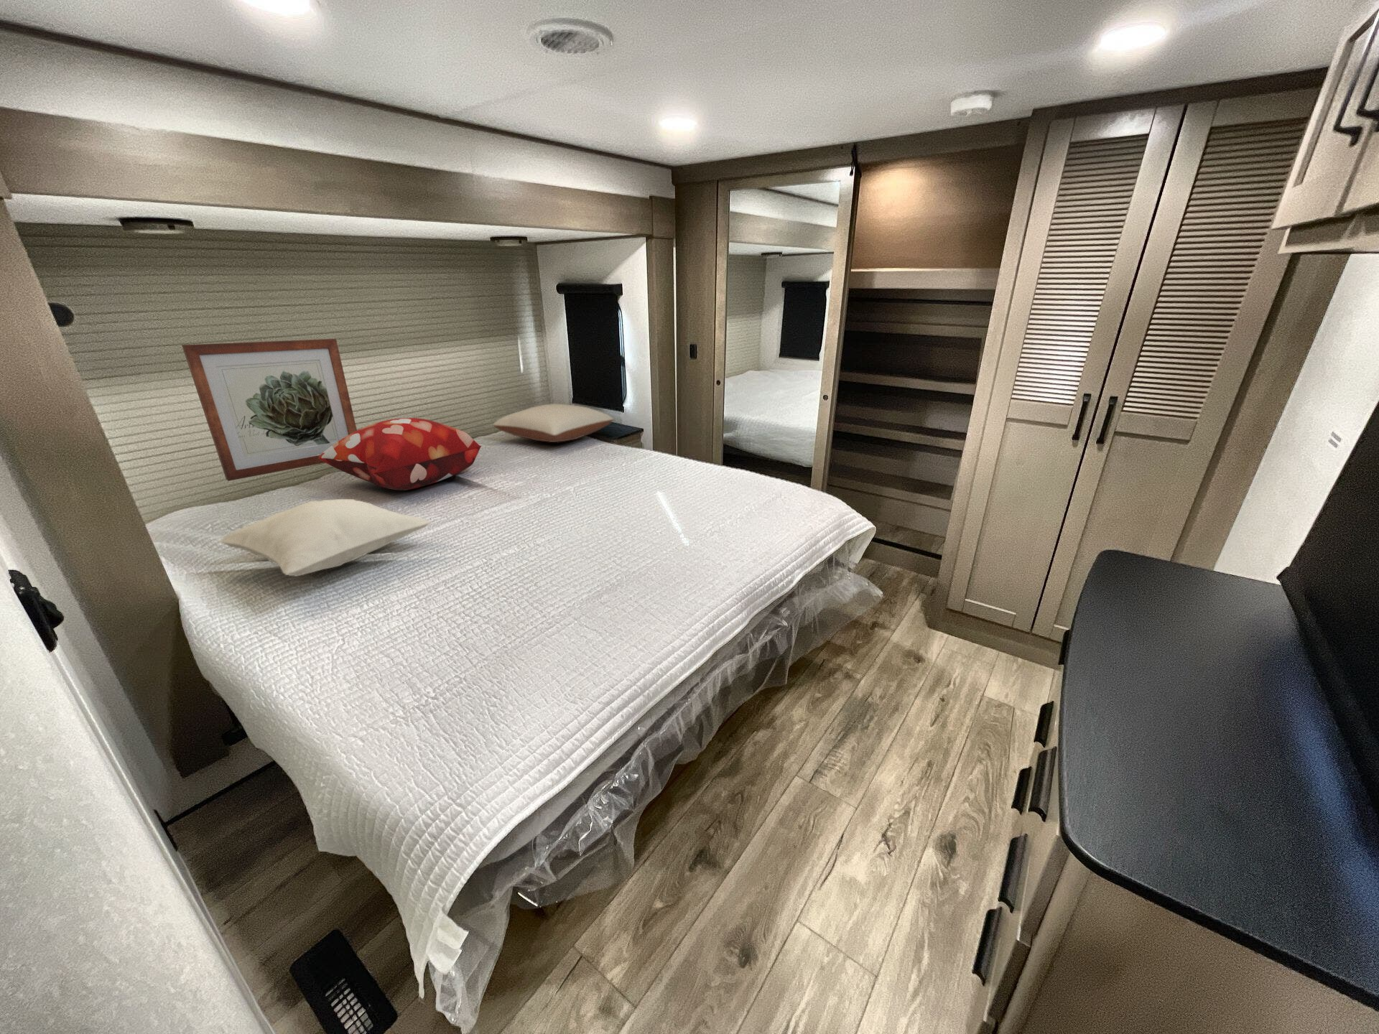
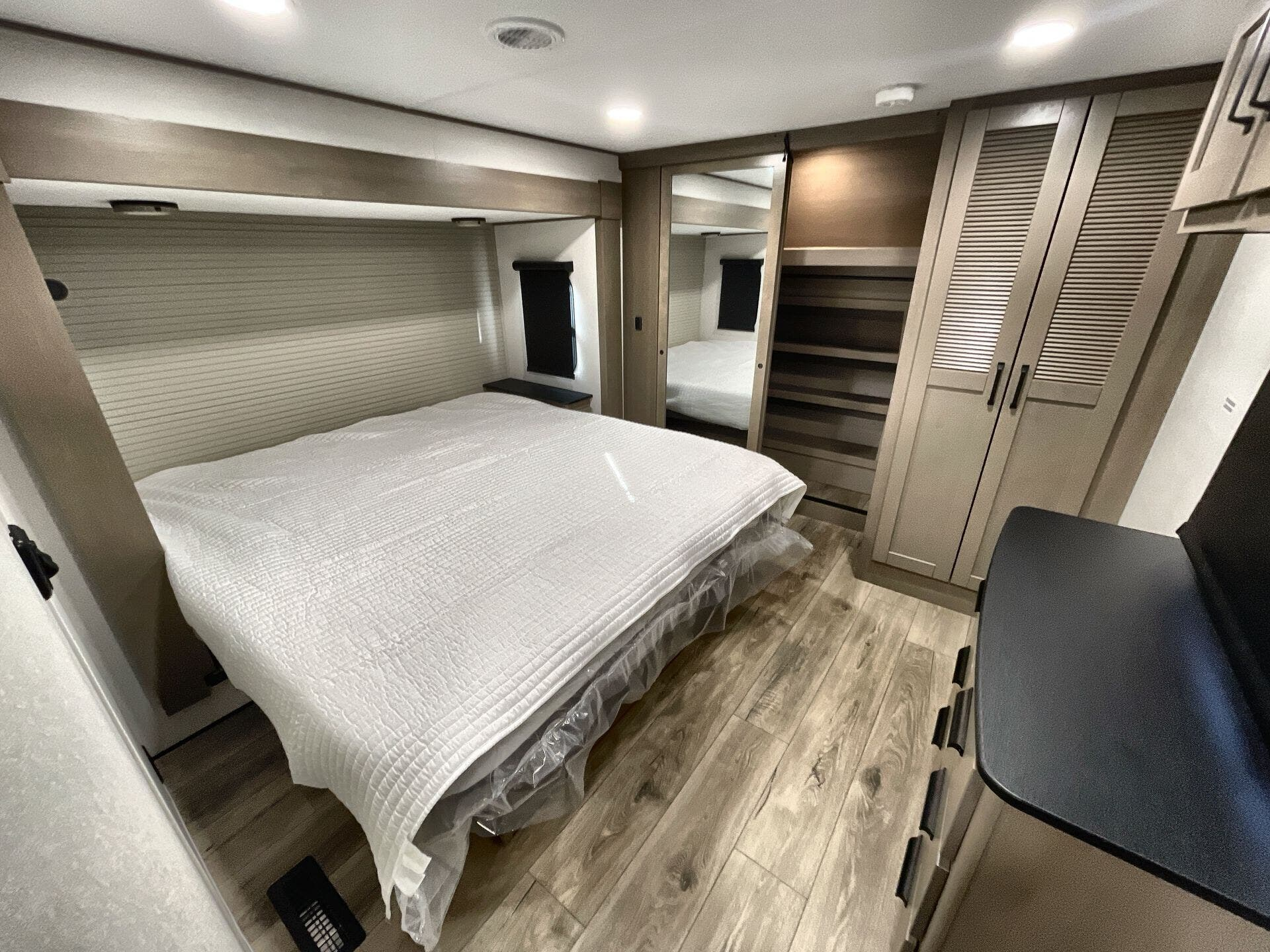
- wall art (283, 406)
- decorative pillow (404, 452)
- pillow (555, 423)
- cushion (329, 531)
